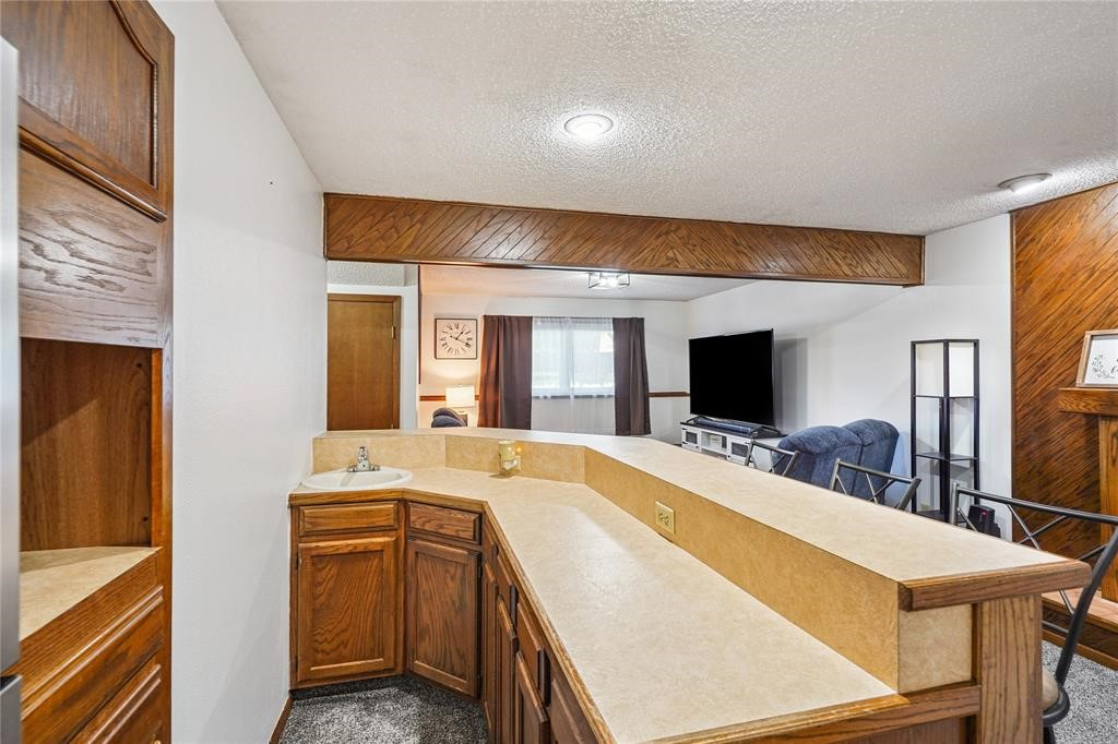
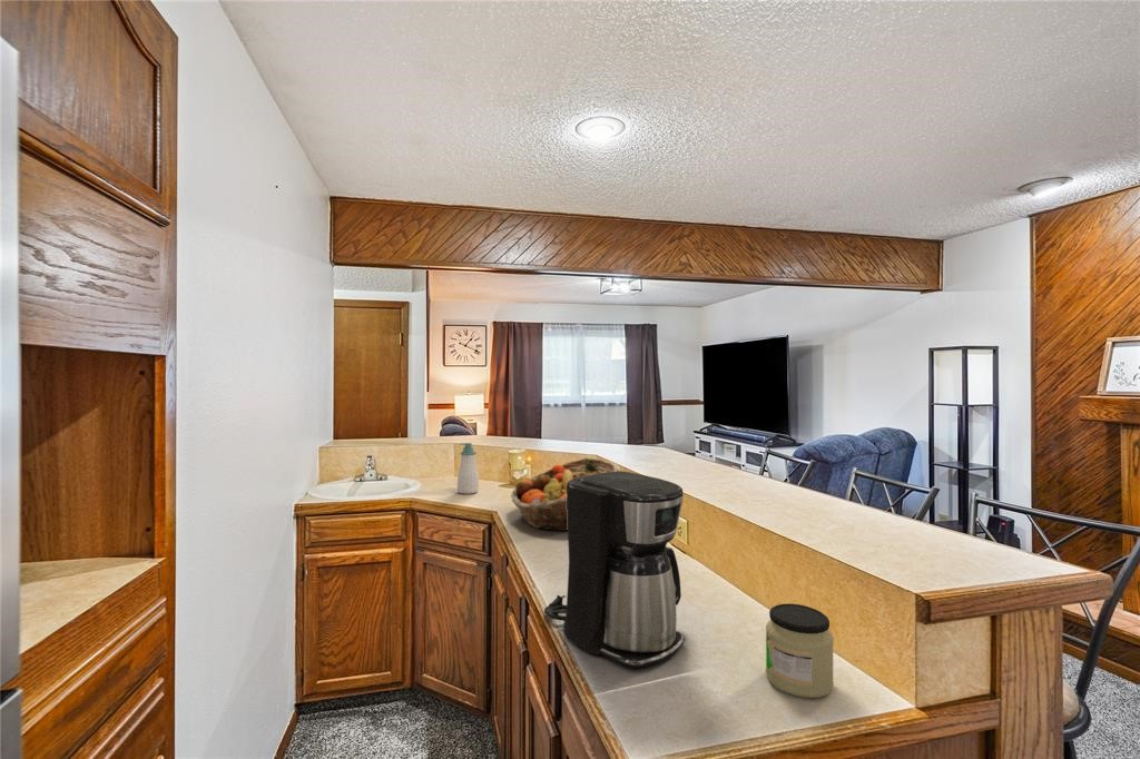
+ soap bottle (468, 467)
+ jar (798, 648)
+ coffee maker (619, 551)
+ fruit basket (564, 491)
